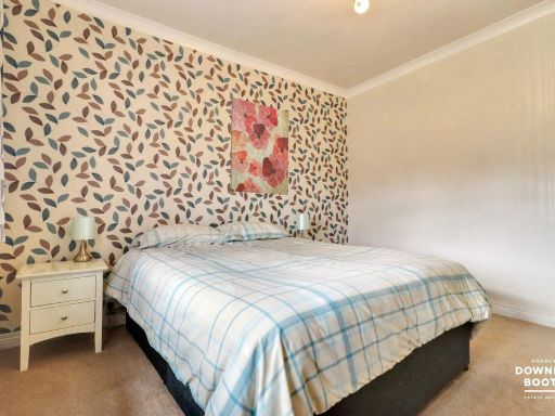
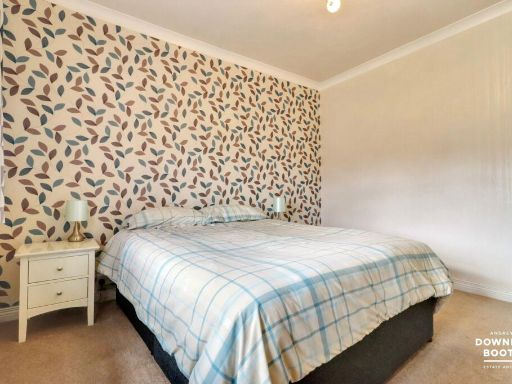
- wall art (261, 148)
